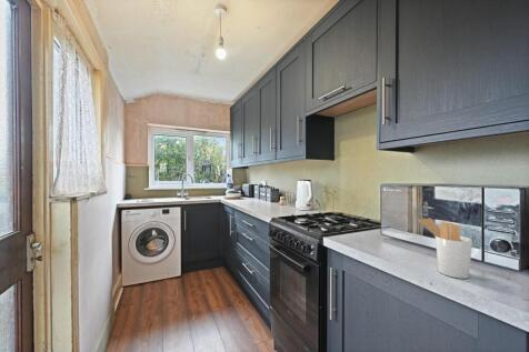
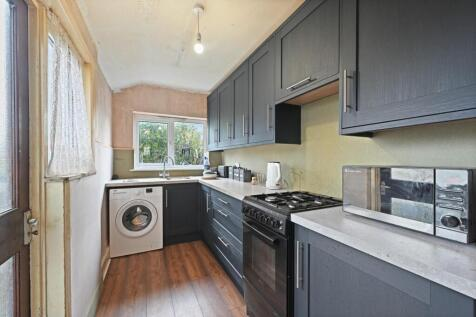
- utensil holder (443, 244)
